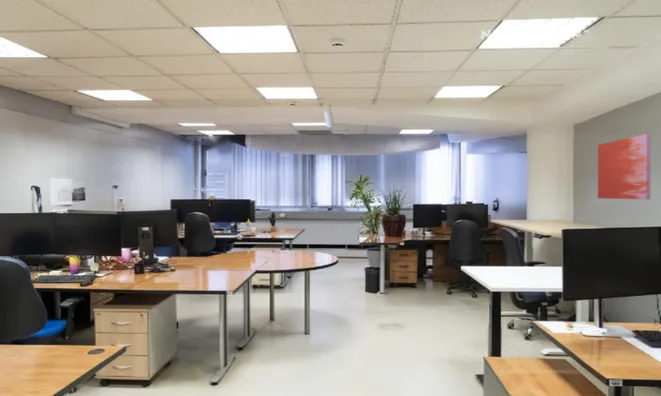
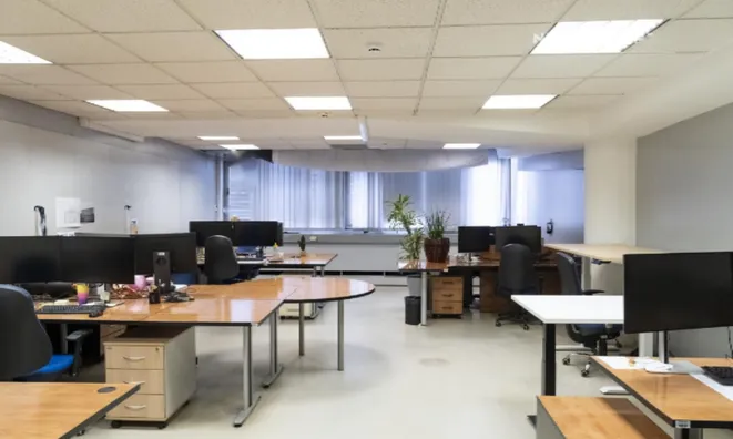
- wall art (621, 169)
